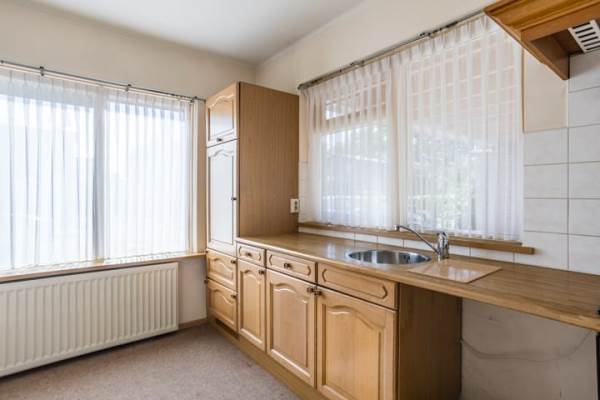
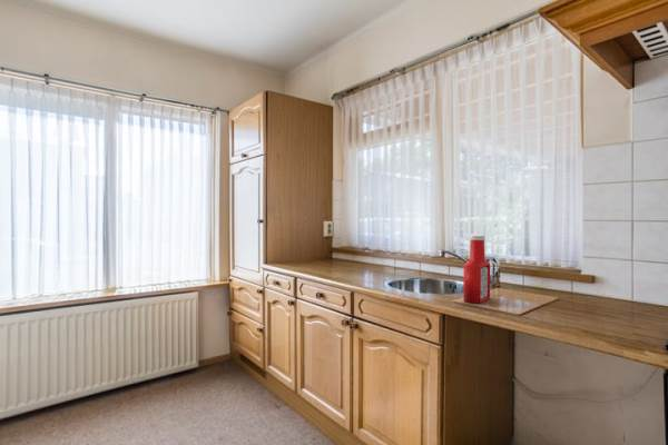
+ soap bottle (477, 267)
